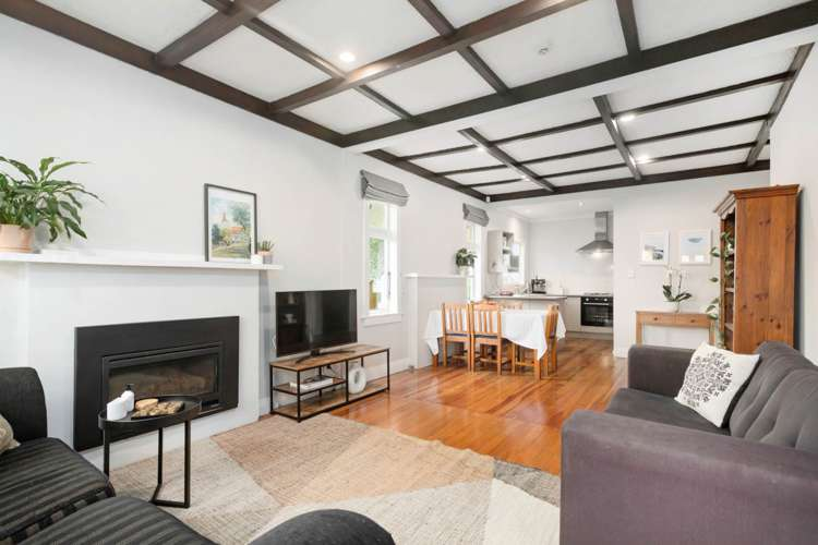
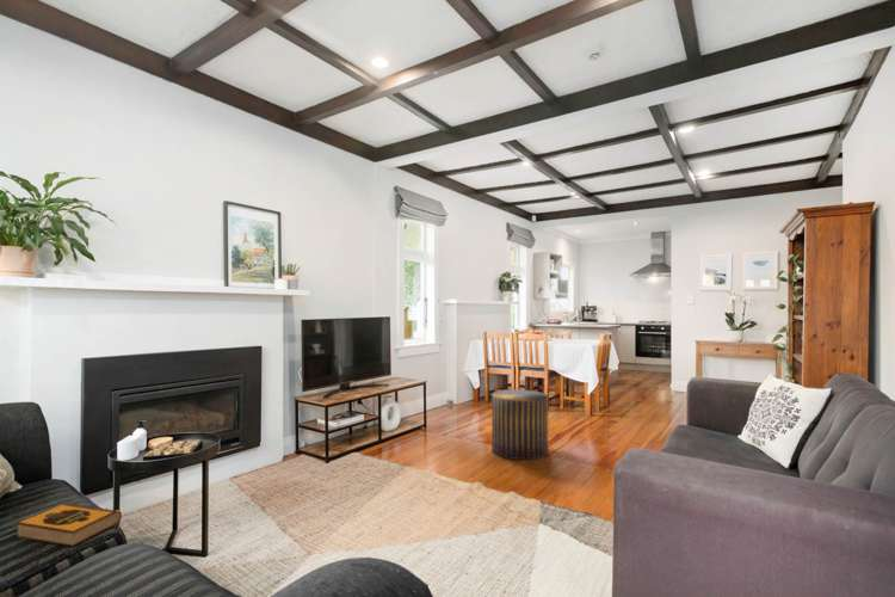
+ stool (519, 423)
+ hardback book (70, 522)
